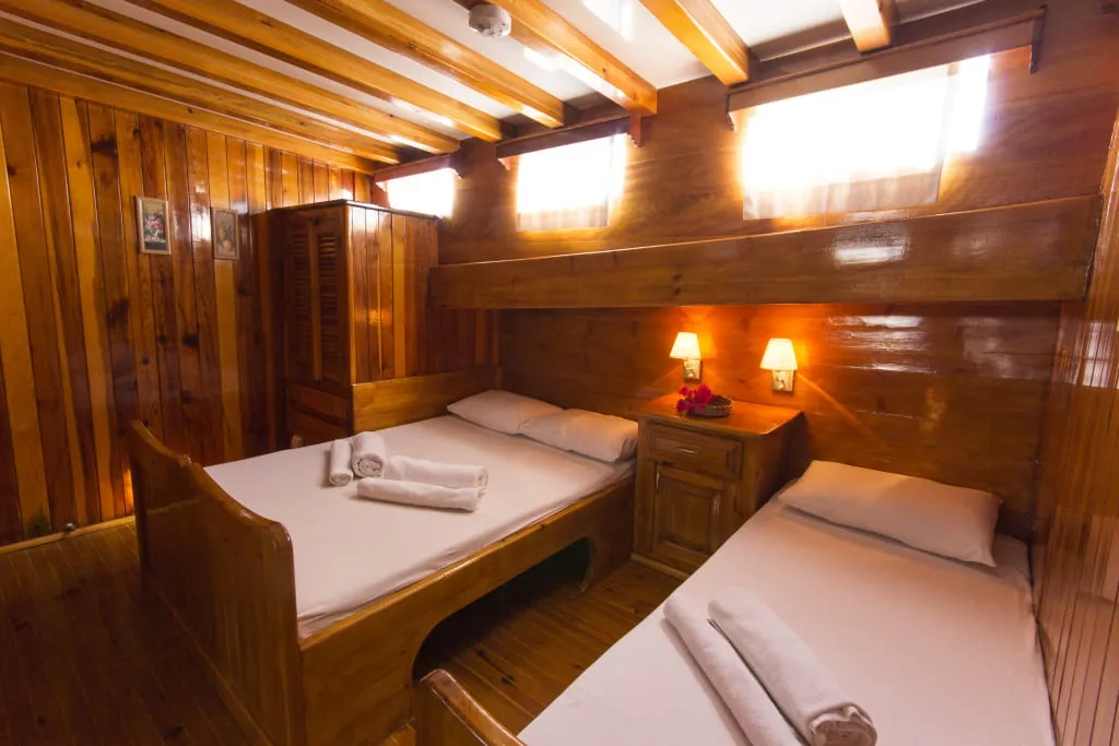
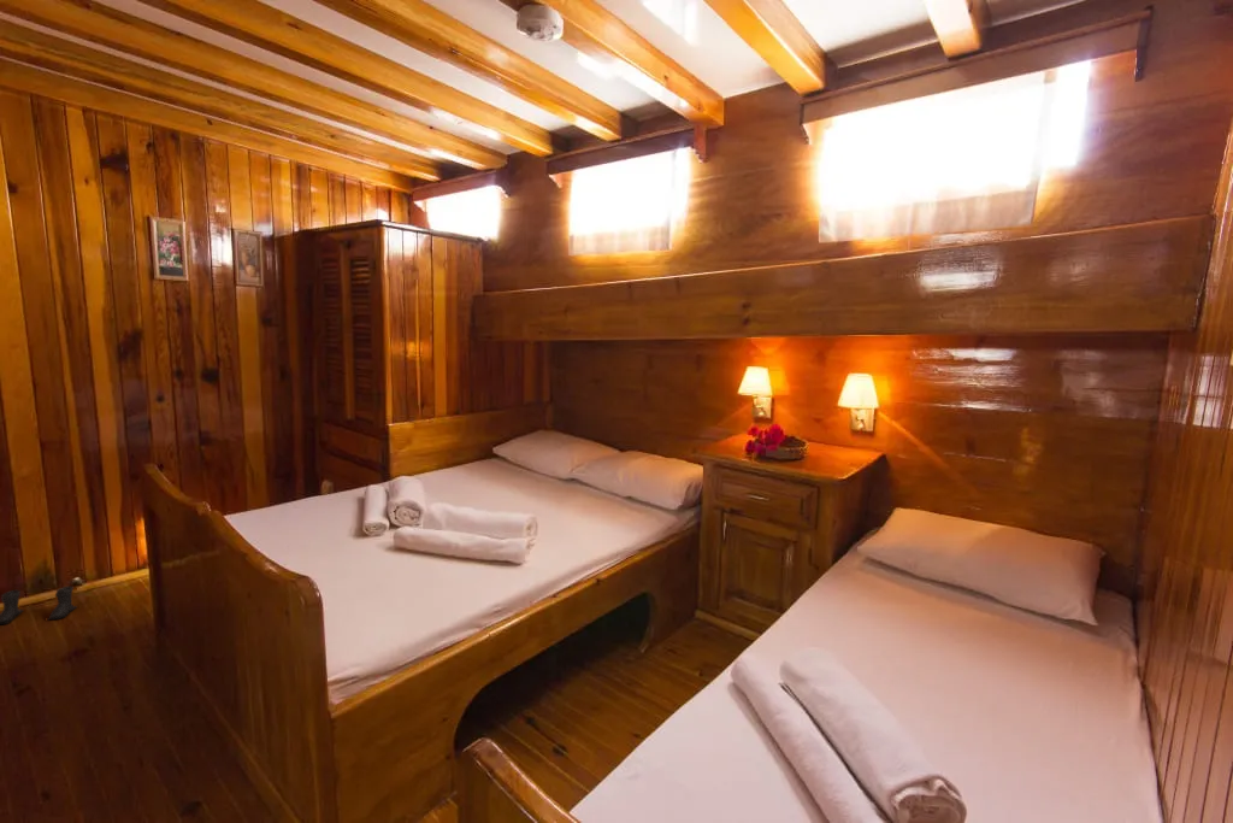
+ boots (22, 610)
